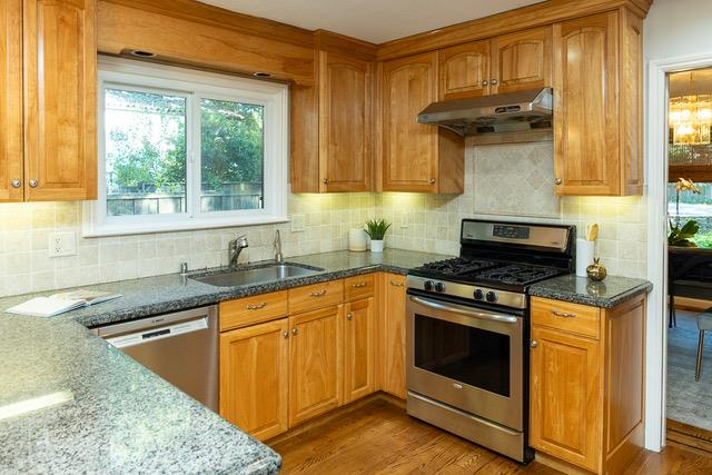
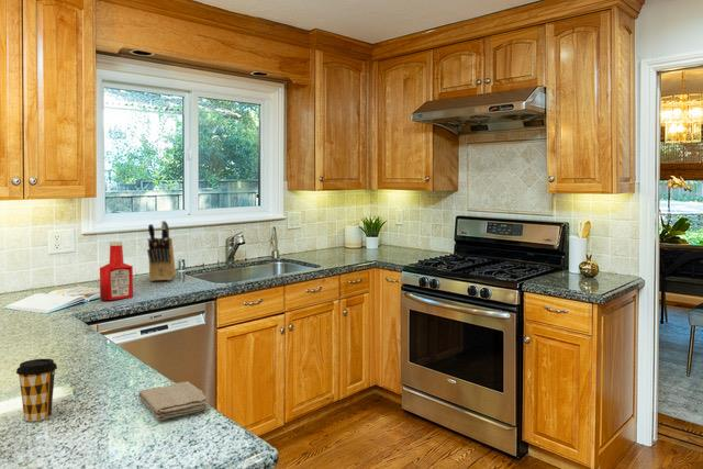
+ soap bottle (116, 269)
+ washcloth (172, 398)
+ coffee cup (37, 389)
+ knife block (161, 249)
